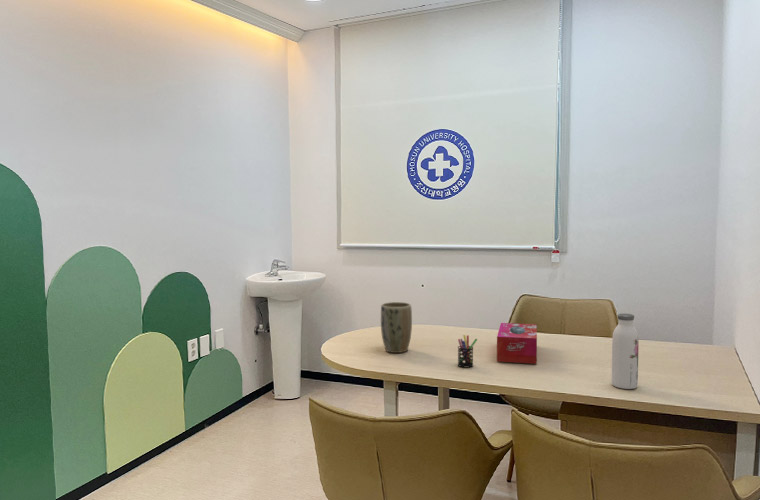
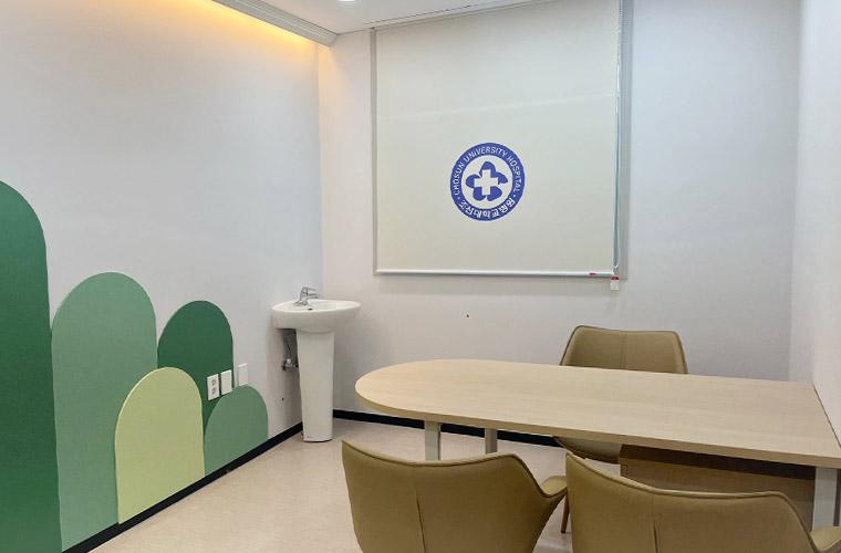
- plant pot (396, 327)
- tissue box (517, 341)
- pen holder (467, 349)
- water bottle (625, 350)
